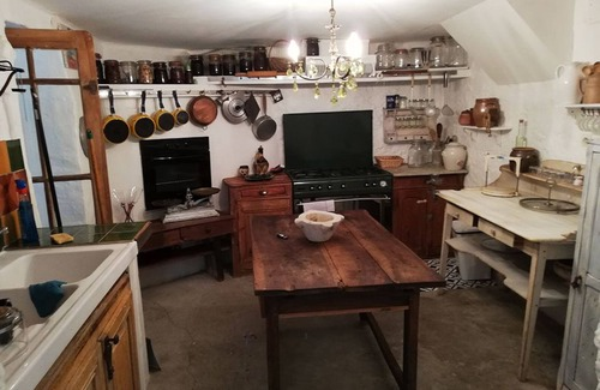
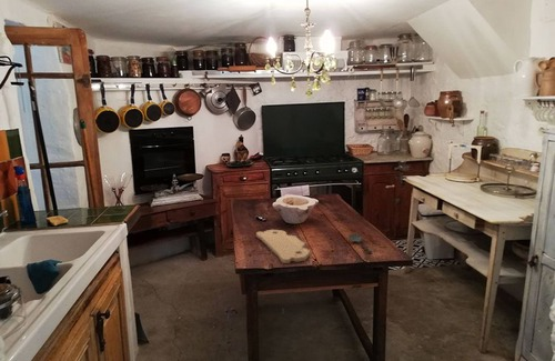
+ spoon (360, 243)
+ cutting board (284, 243)
